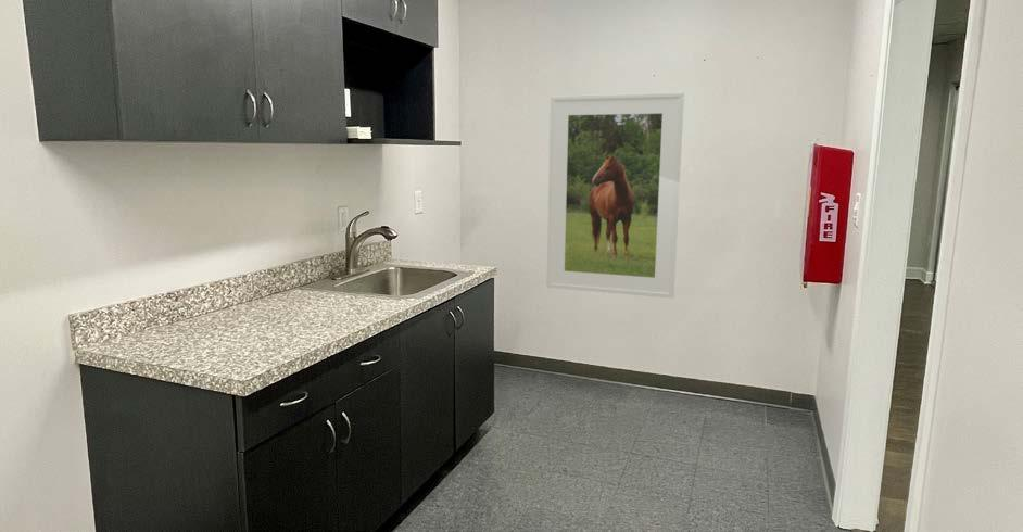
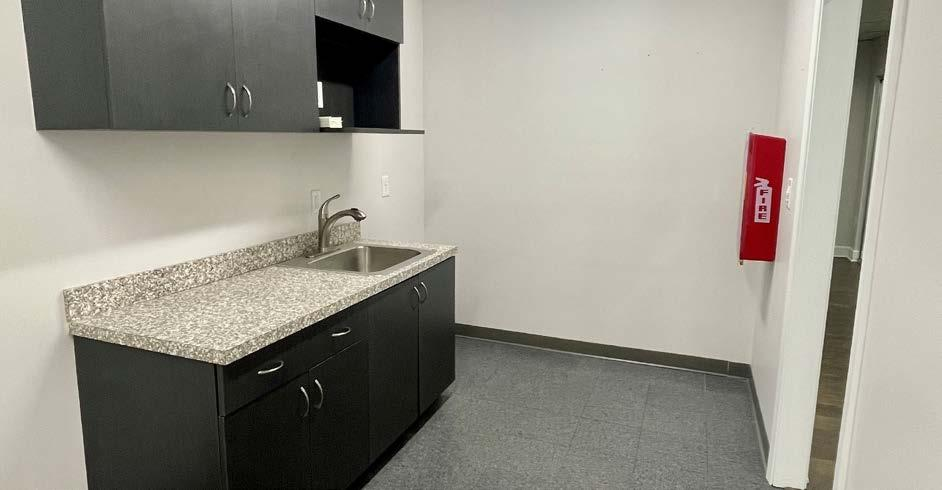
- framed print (611, 195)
